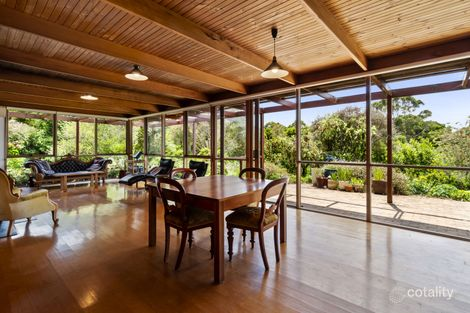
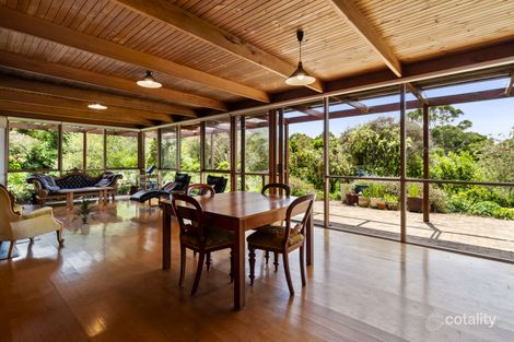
+ indoor plant (85, 214)
